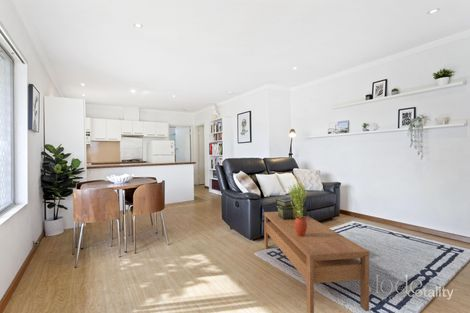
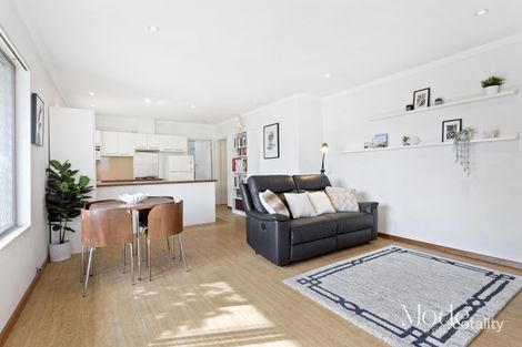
- potted plant (297, 207)
- stack of books (290, 207)
- coffee table (303, 248)
